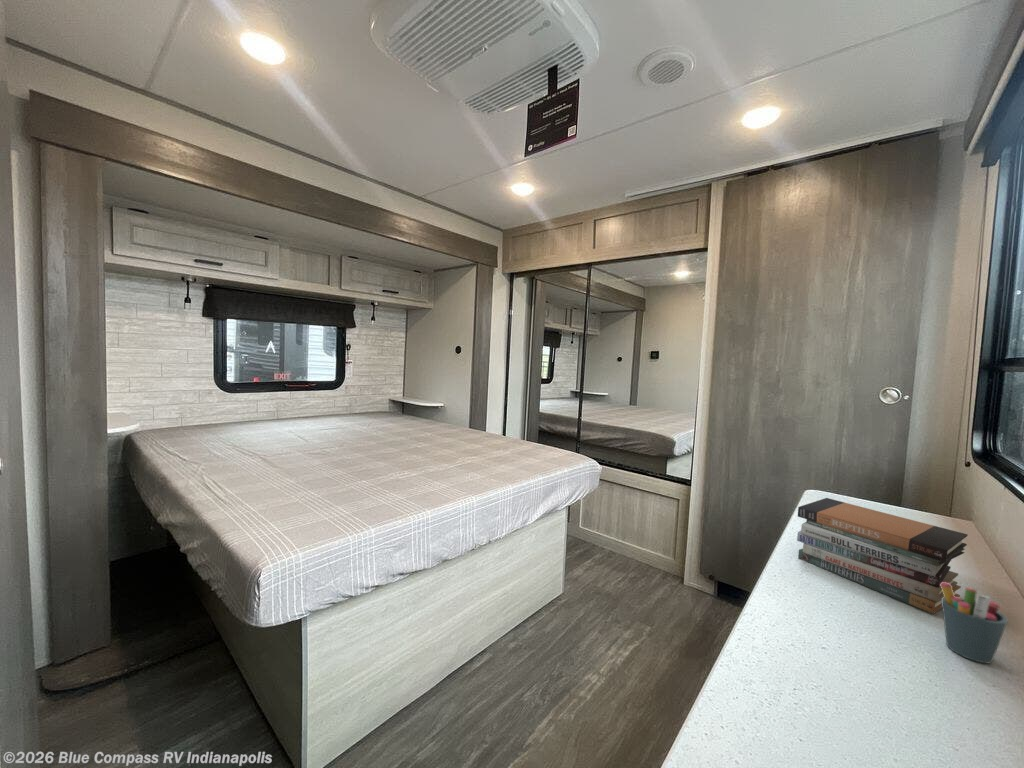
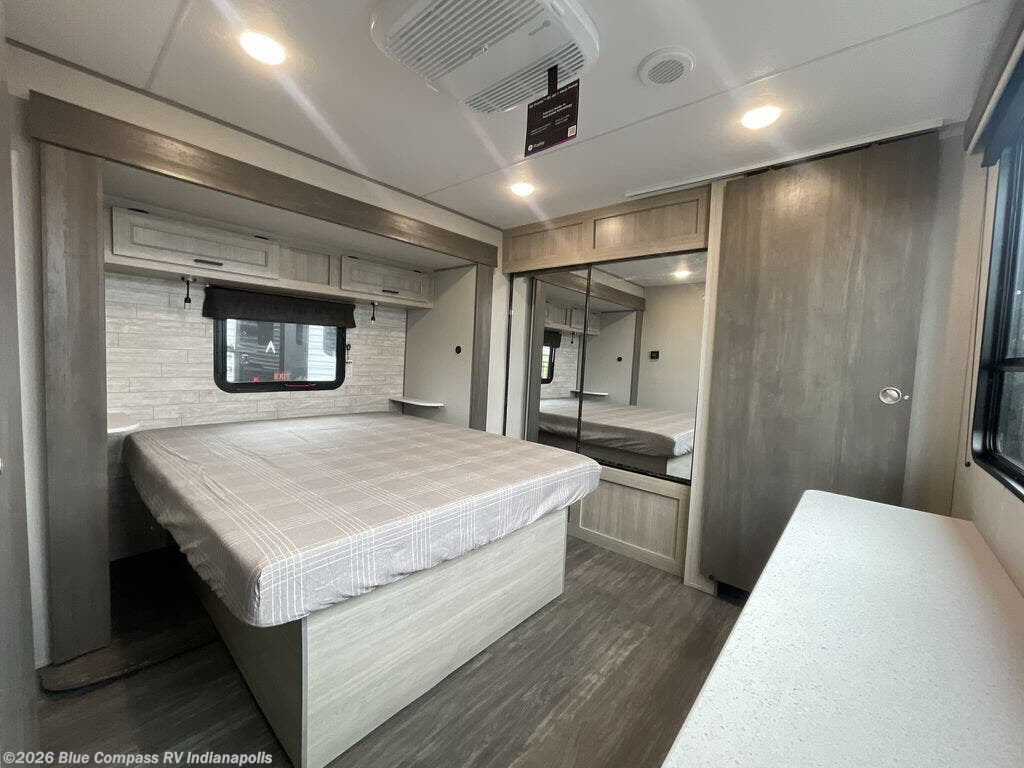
- book stack (872, 547)
- pen holder (971, 618)
